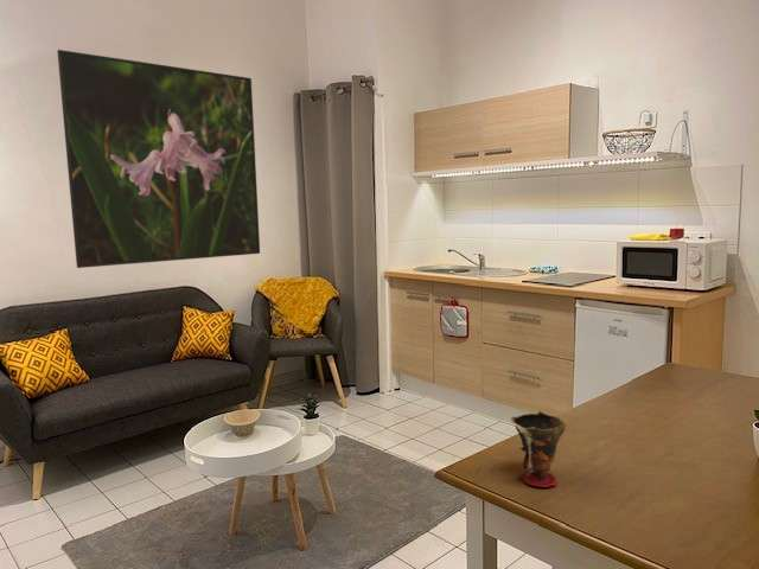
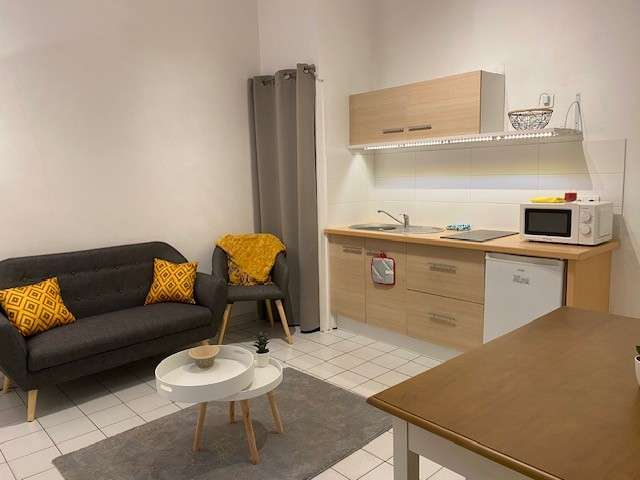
- cup (536, 448)
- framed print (171, 165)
